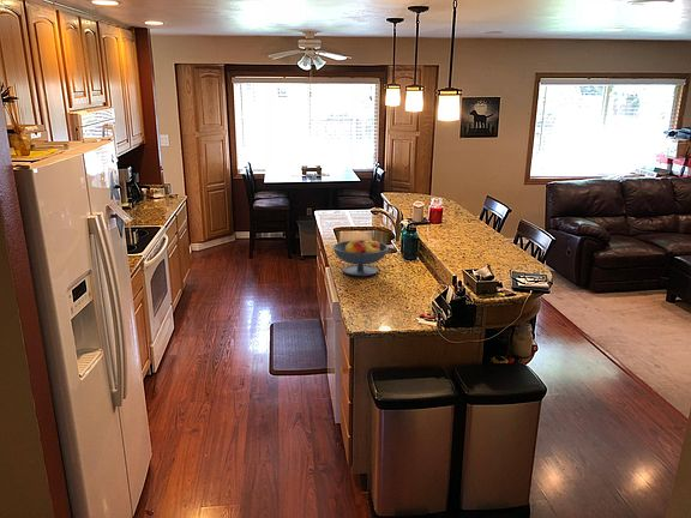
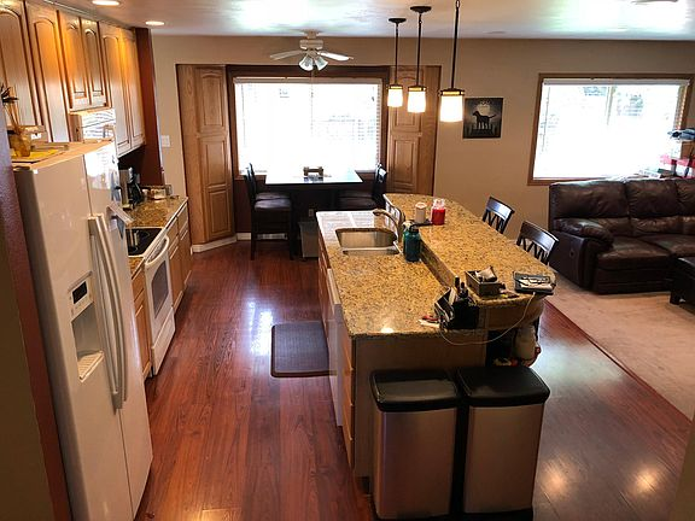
- fruit bowl (360, 254)
